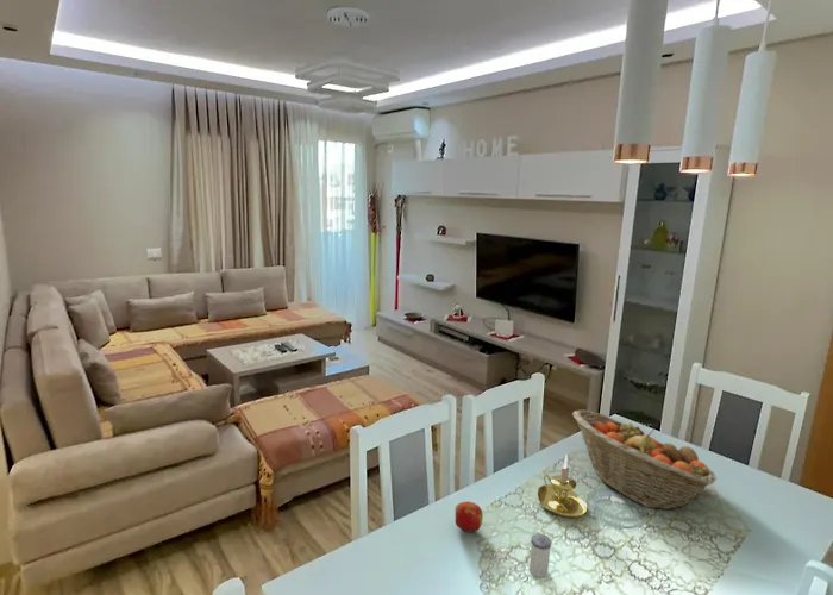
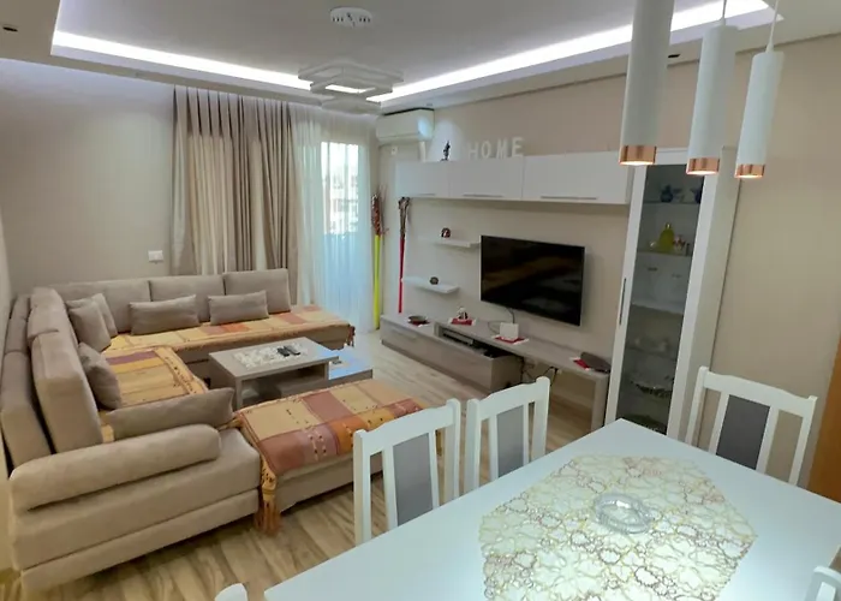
- candle holder (560, 477)
- fruit basket (637, 452)
- apple (468, 515)
- salt shaker (539, 555)
